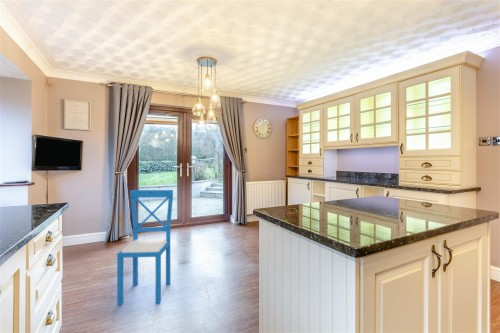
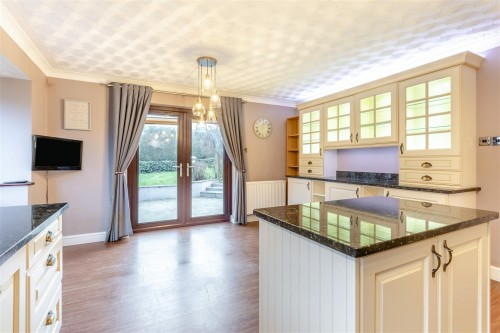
- dining chair (146, 242)
